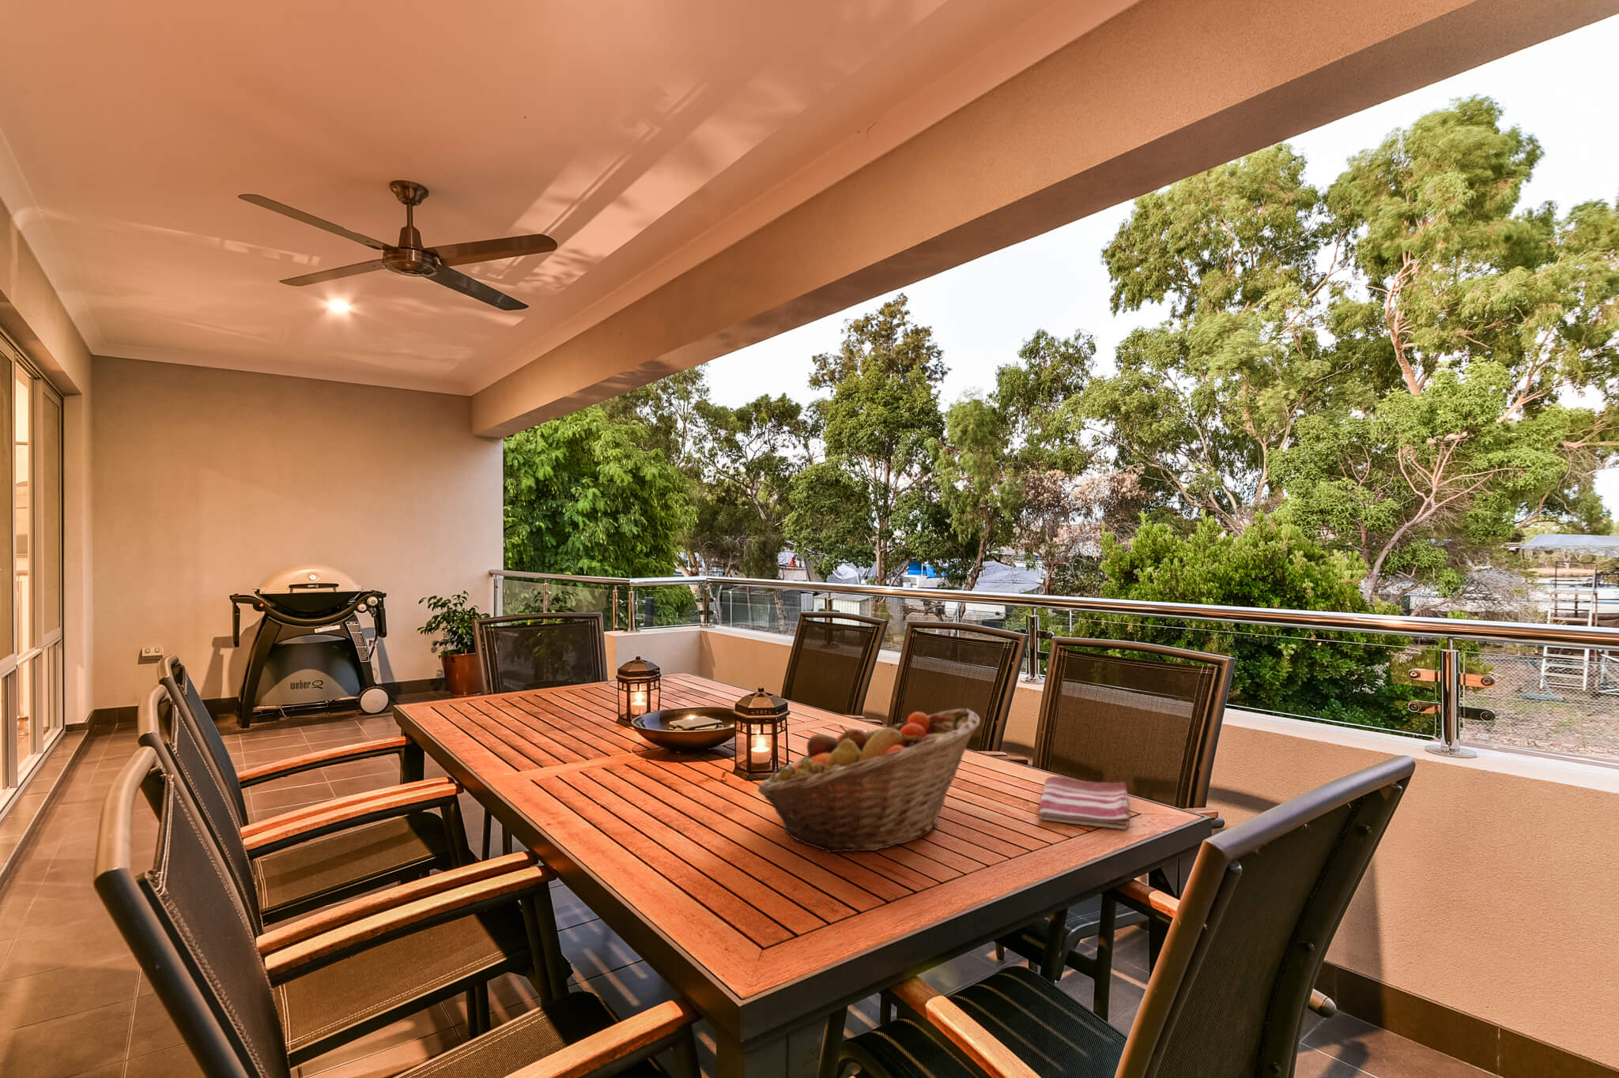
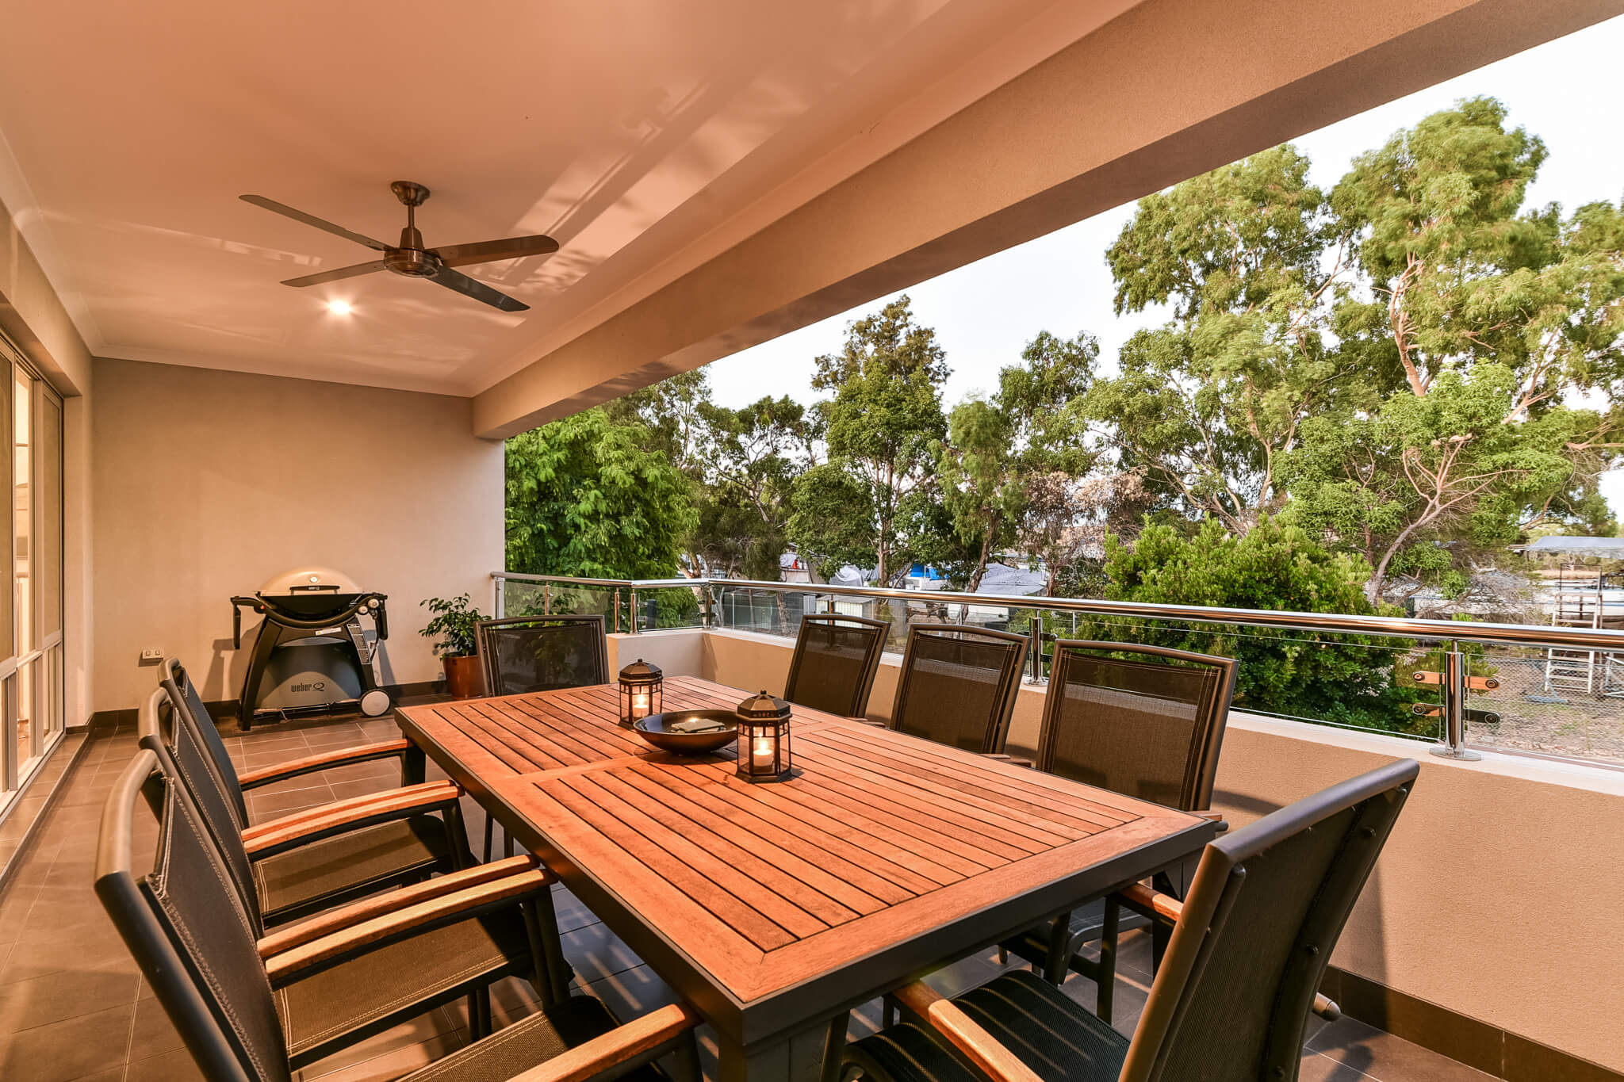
- fruit basket (873, 768)
- dish towel (1083, 799)
